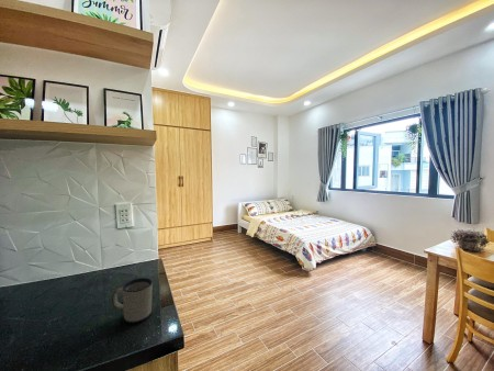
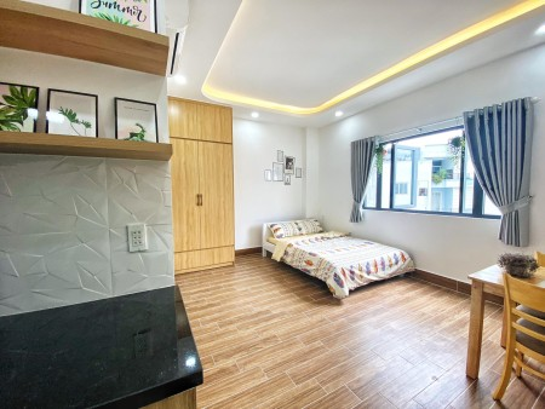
- mug (133, 299)
